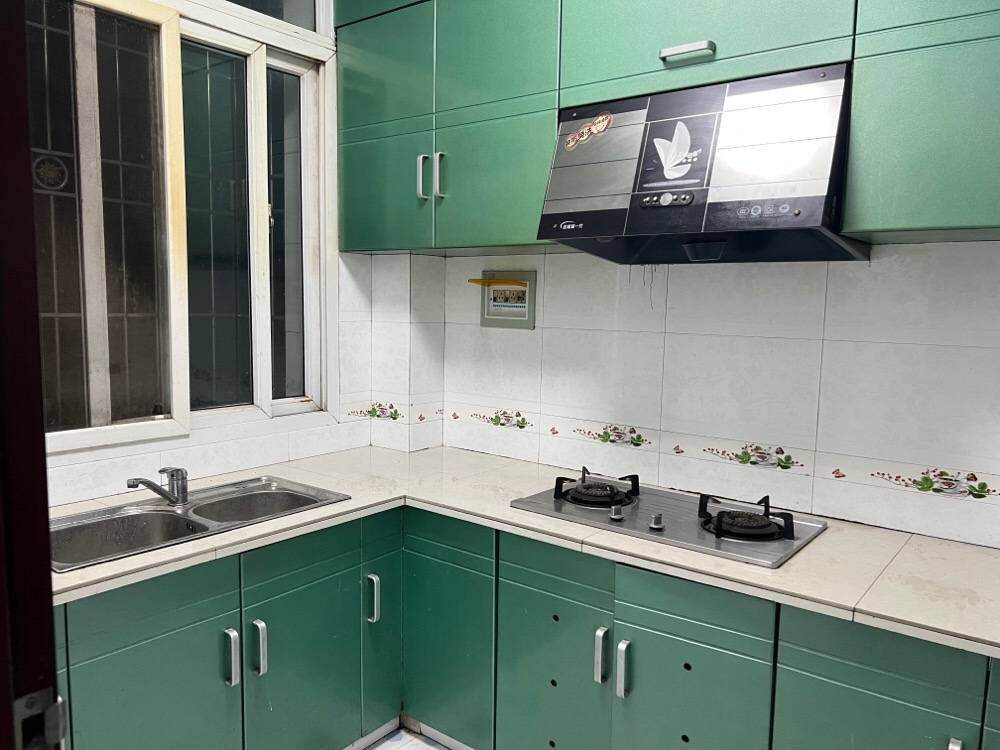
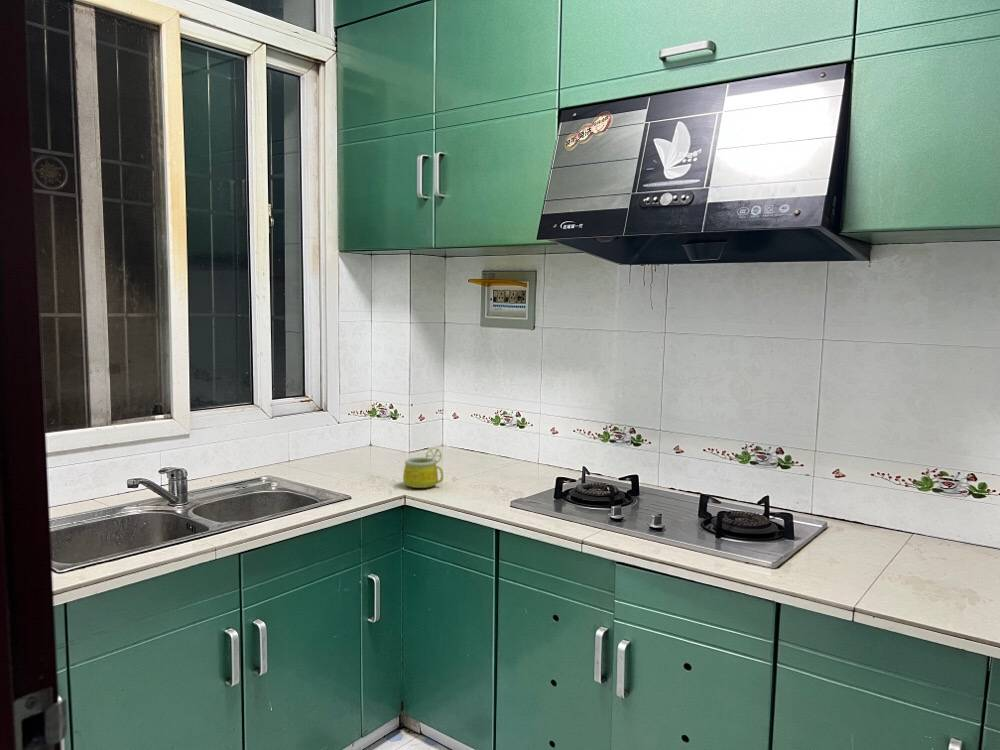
+ mug (423, 466)
